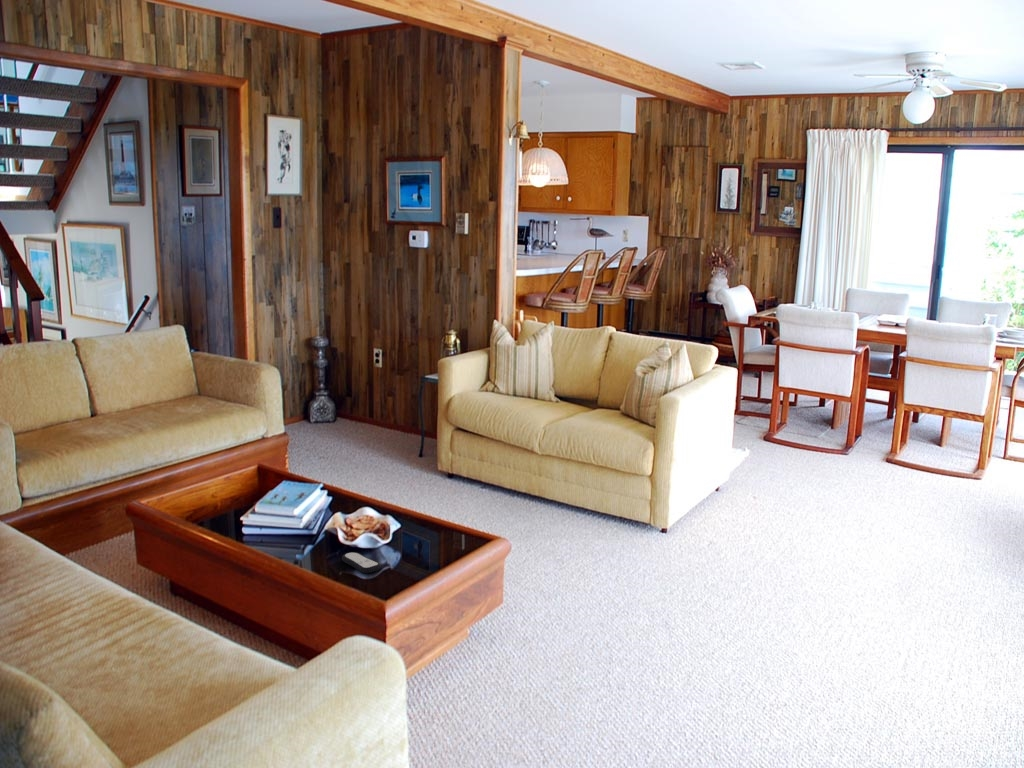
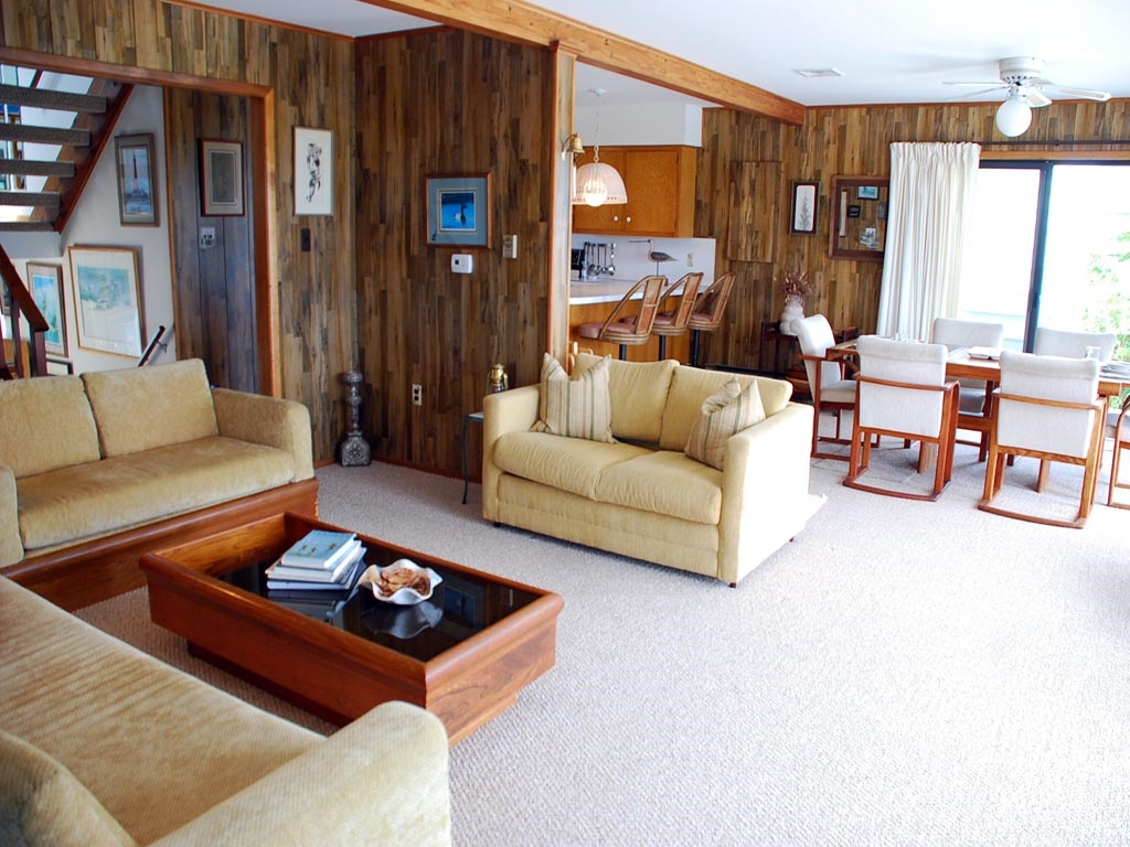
- remote control (360, 562)
